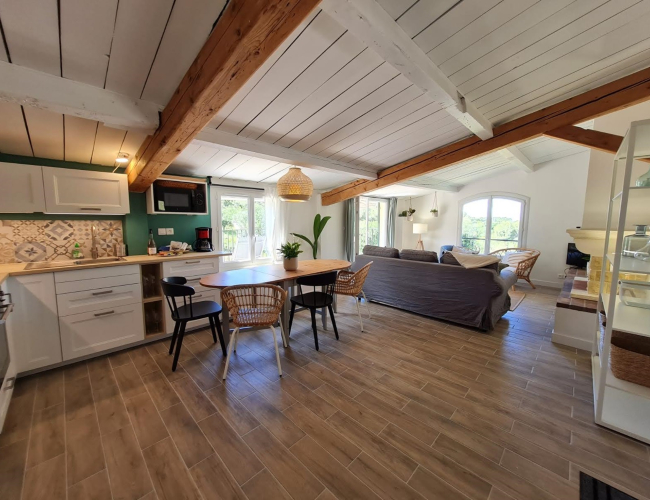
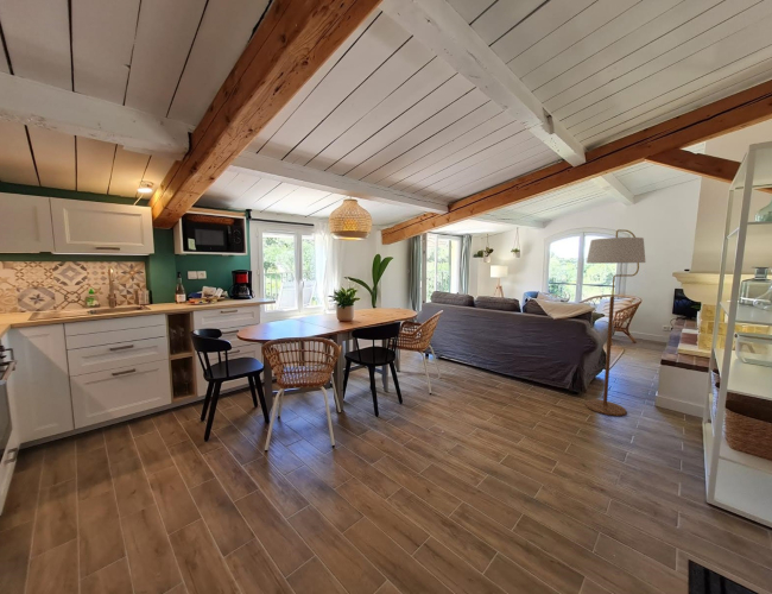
+ floor lamp (612, 321)
